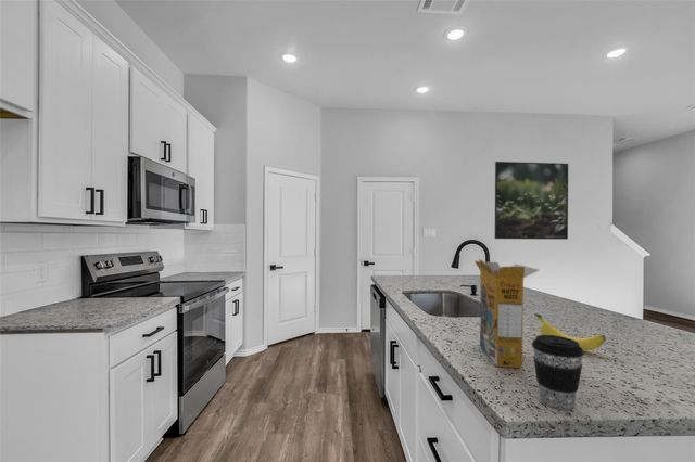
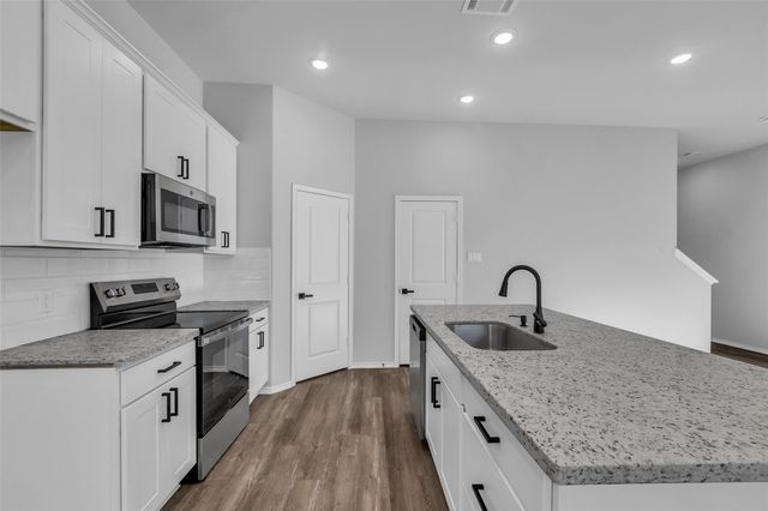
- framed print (531, 201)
- banana (566, 335)
- coffee cup (556, 371)
- cereal box (502, 307)
